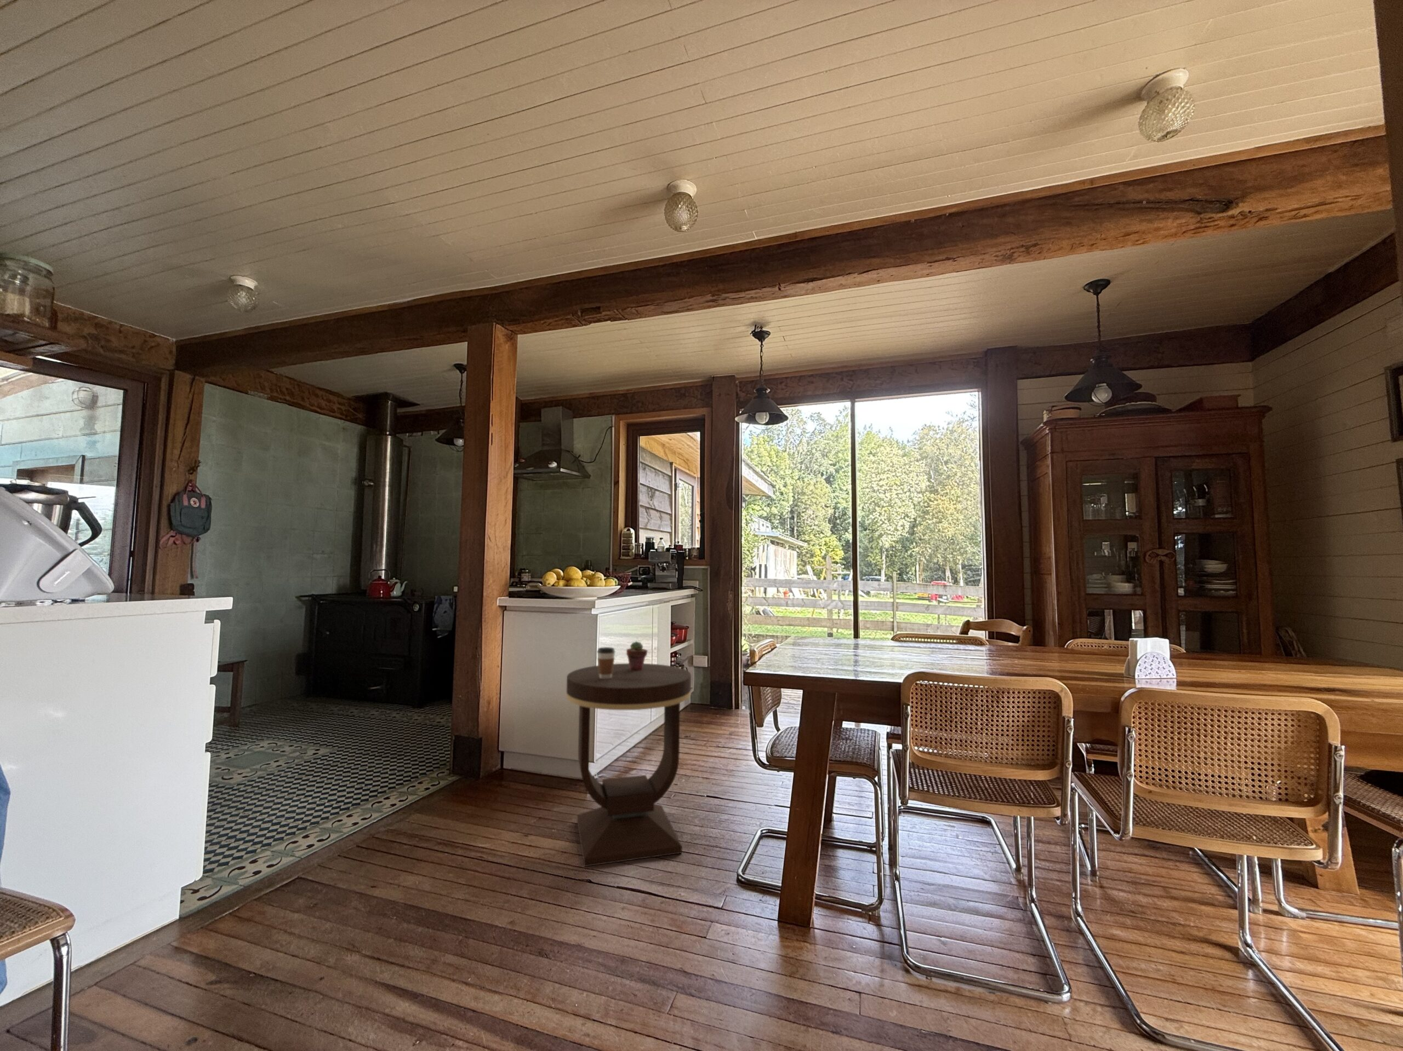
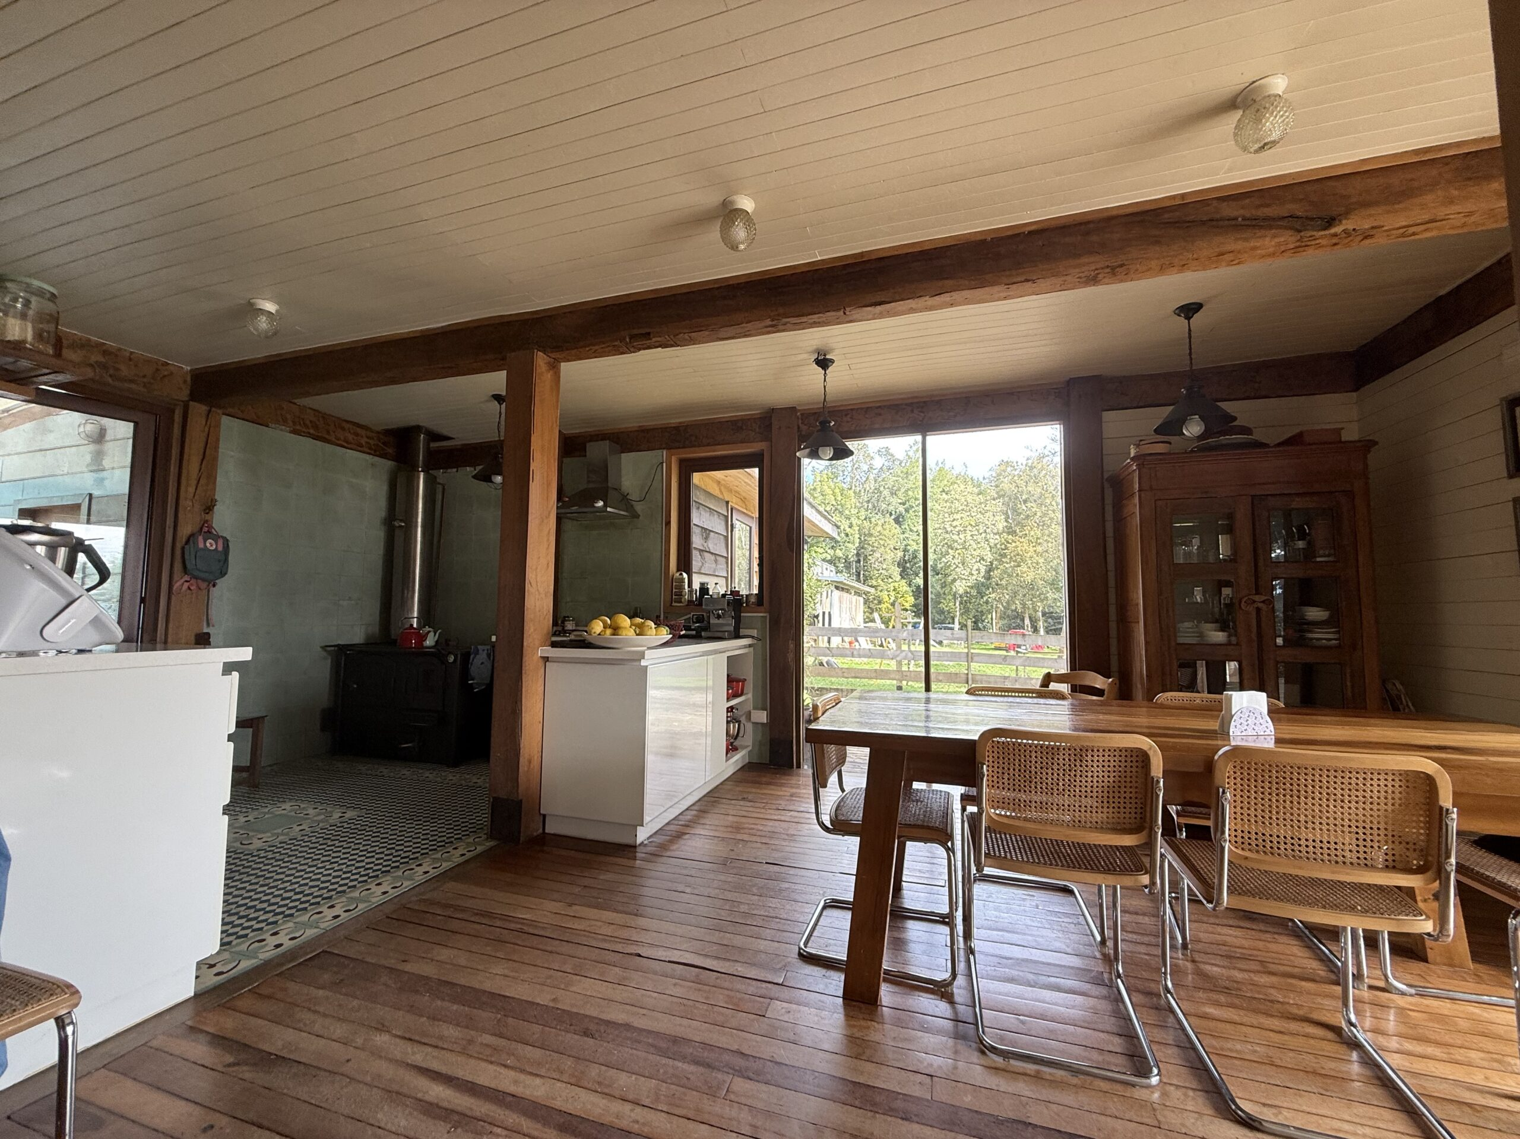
- side table (630, 776)
- coffee cup (605, 661)
- potted succulent (636, 655)
